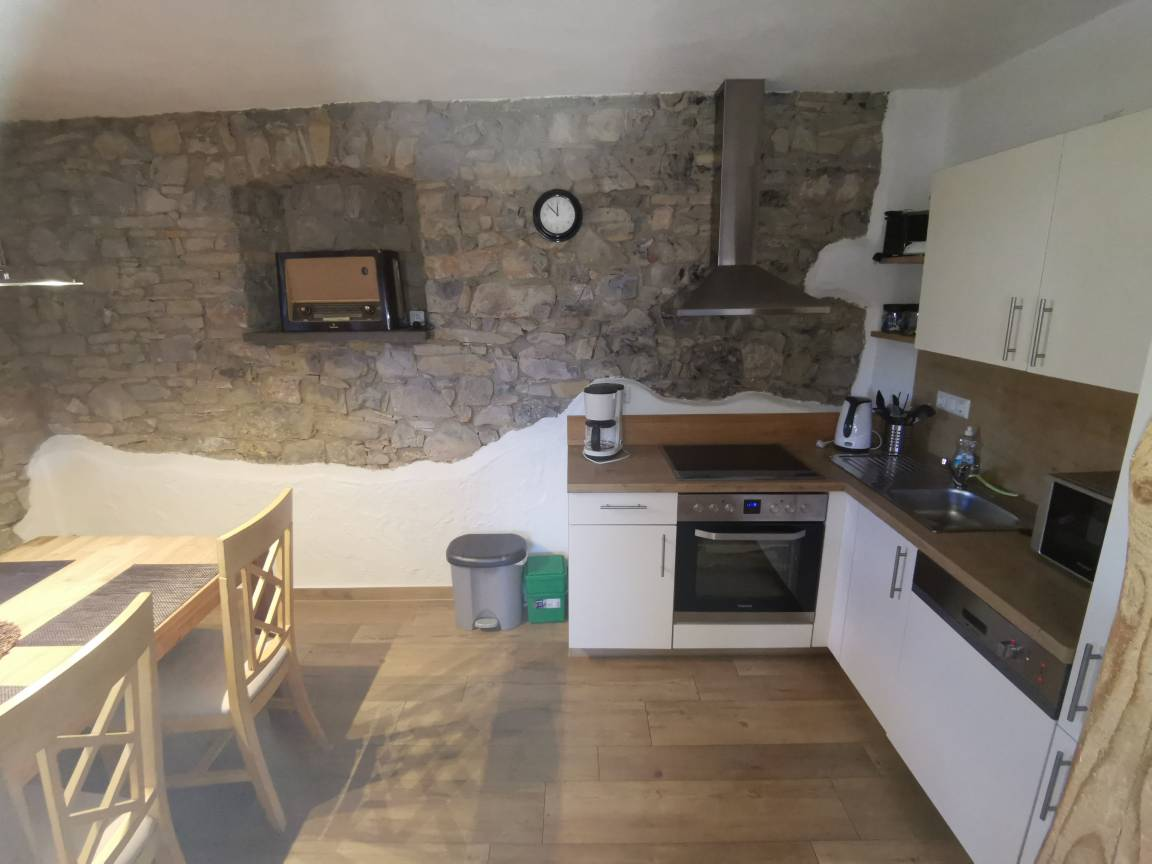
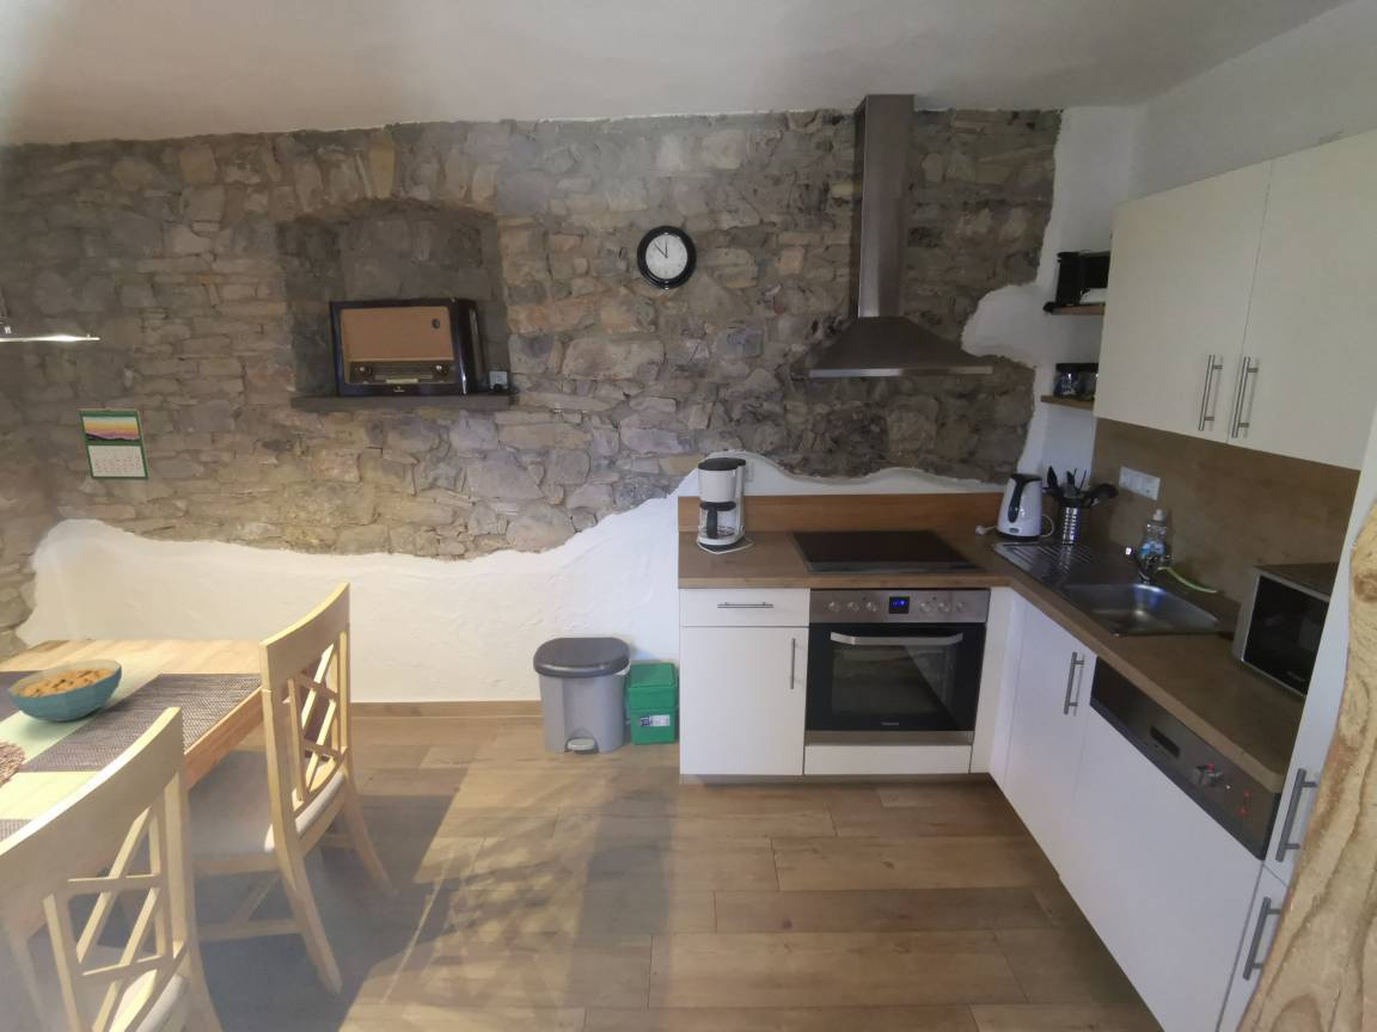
+ calendar (115, 443)
+ cereal bowl (71, 695)
